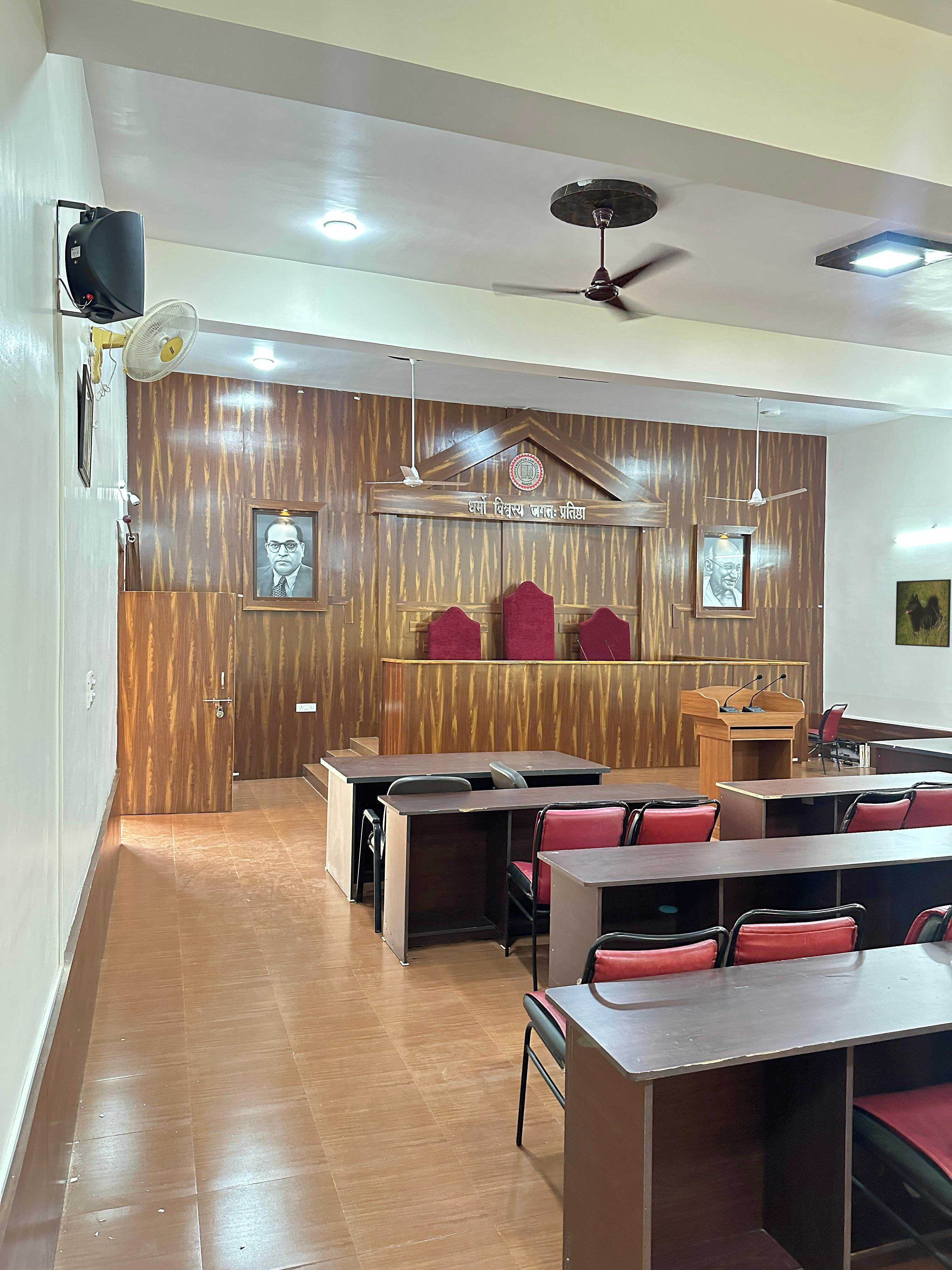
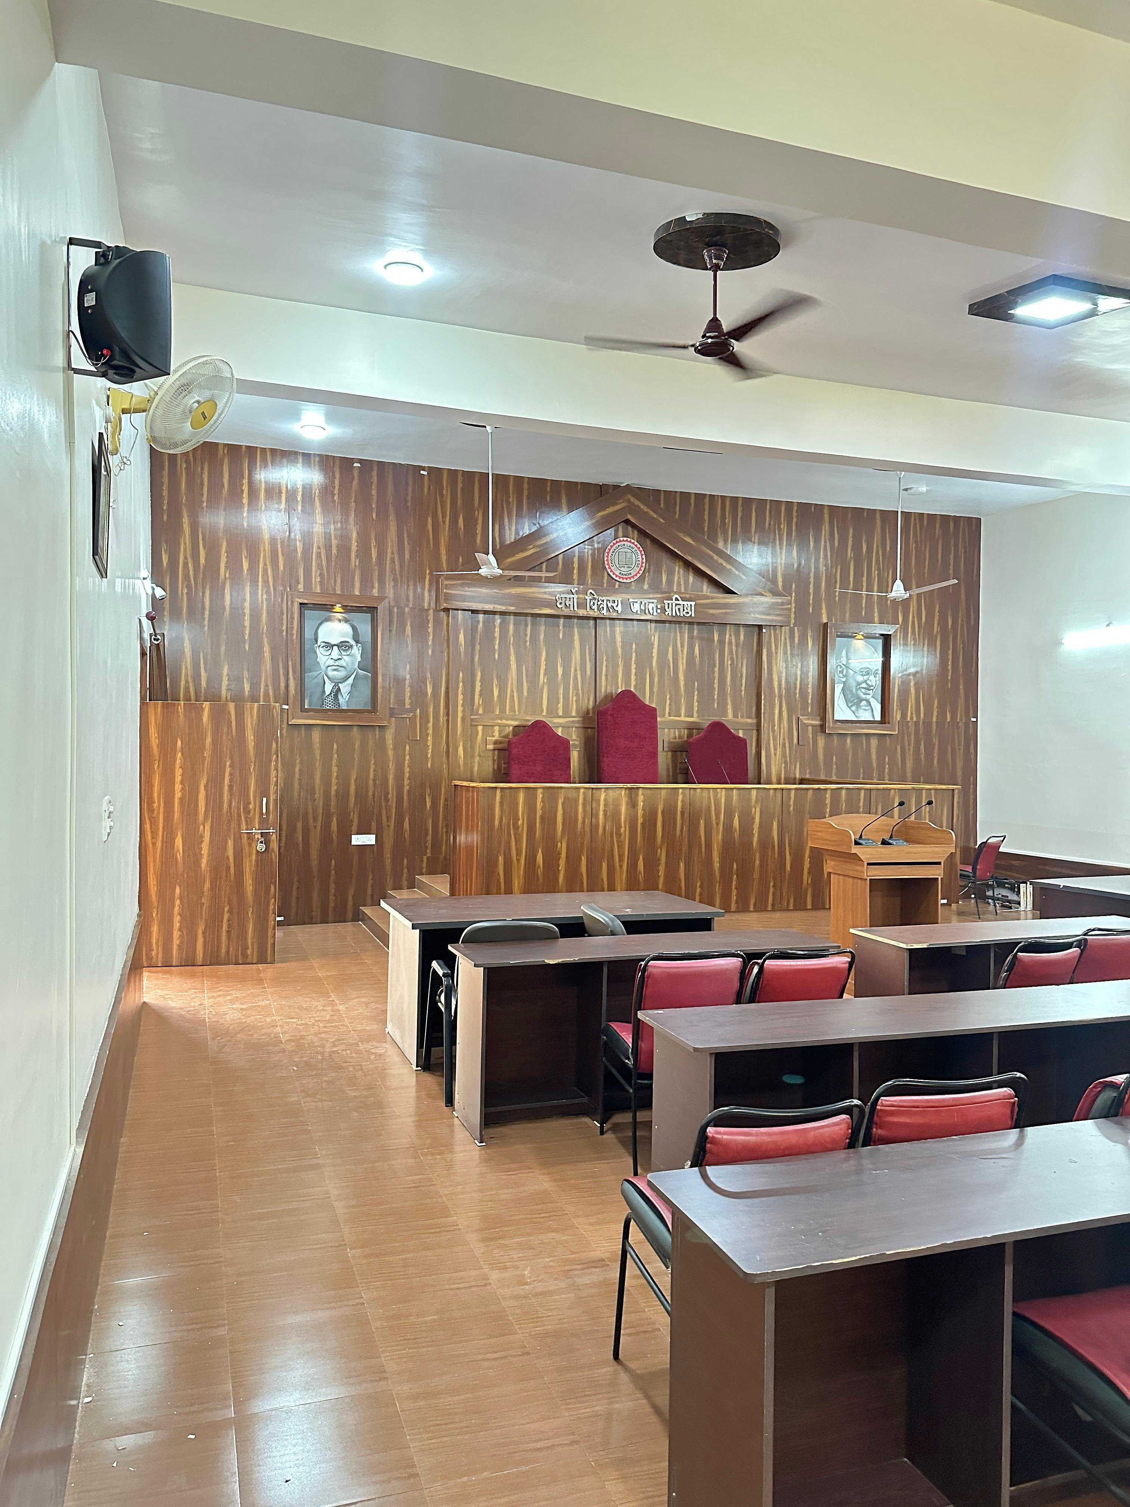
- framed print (922, 613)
